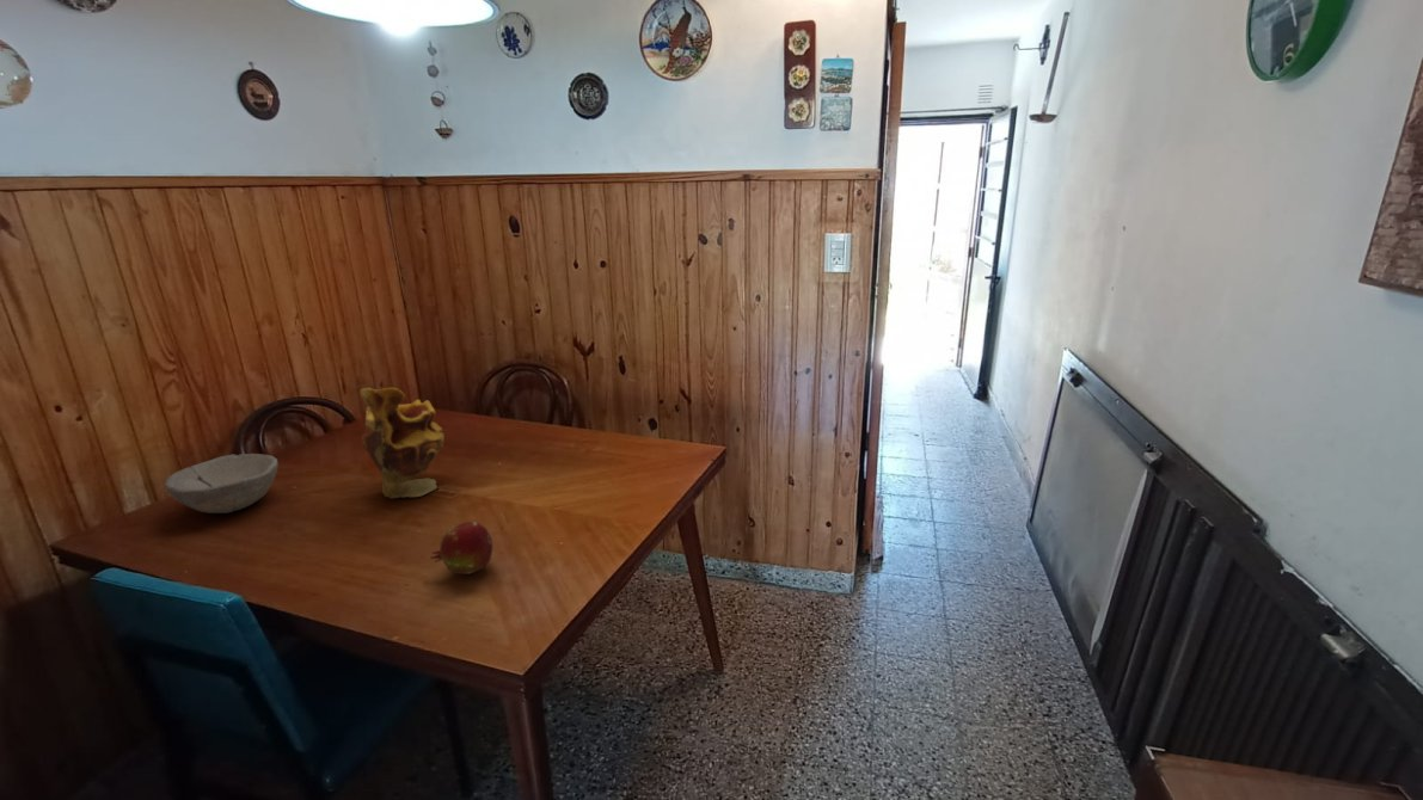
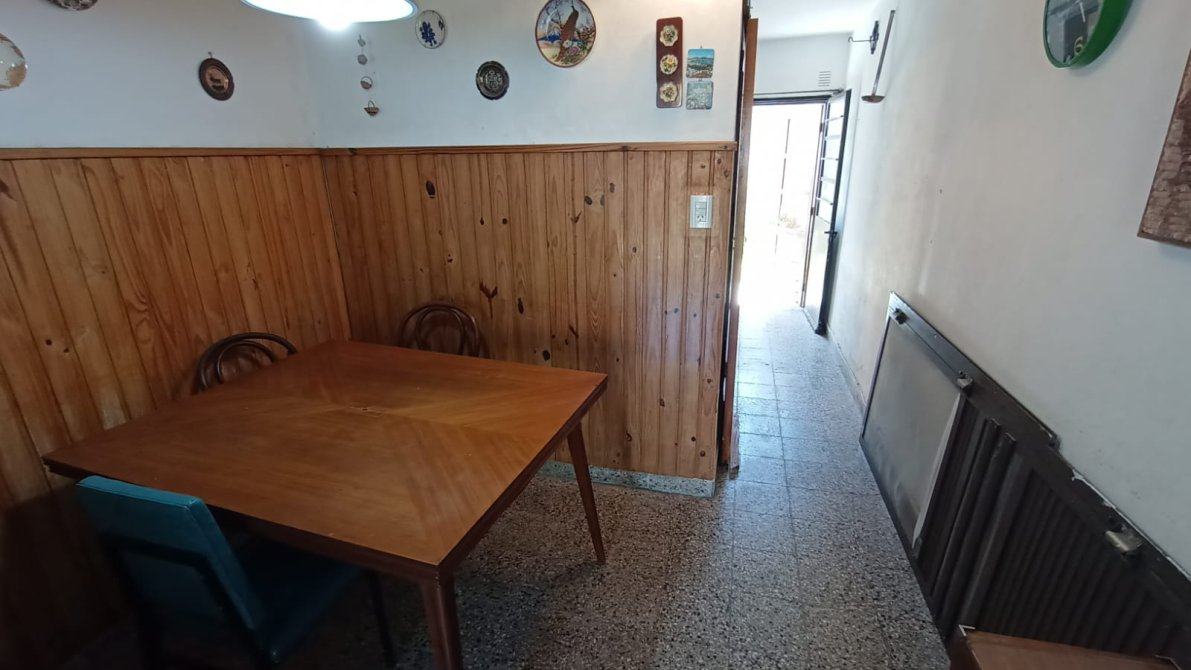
- fruit (461, 549)
- bowl (227, 487)
- vase (404, 433)
